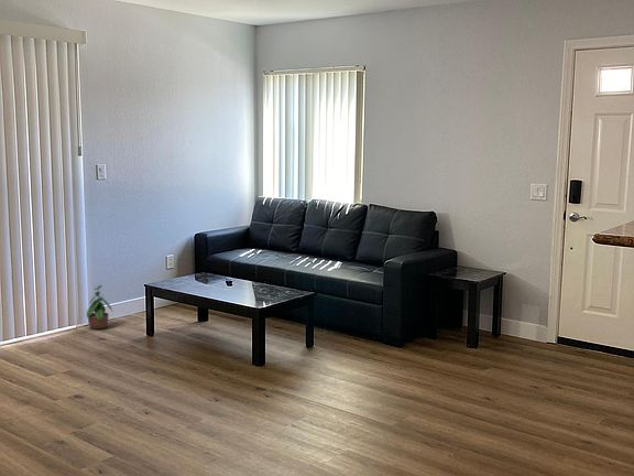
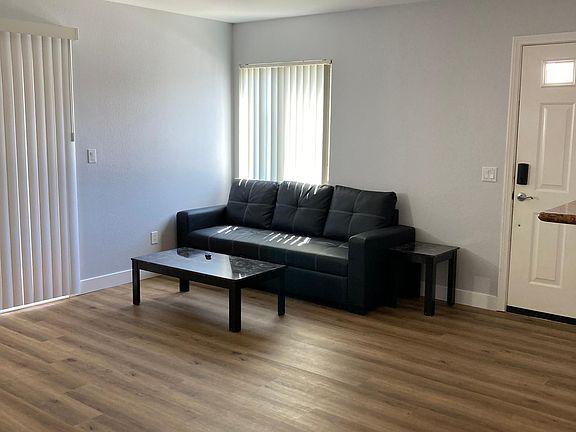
- potted plant (99, 305)
